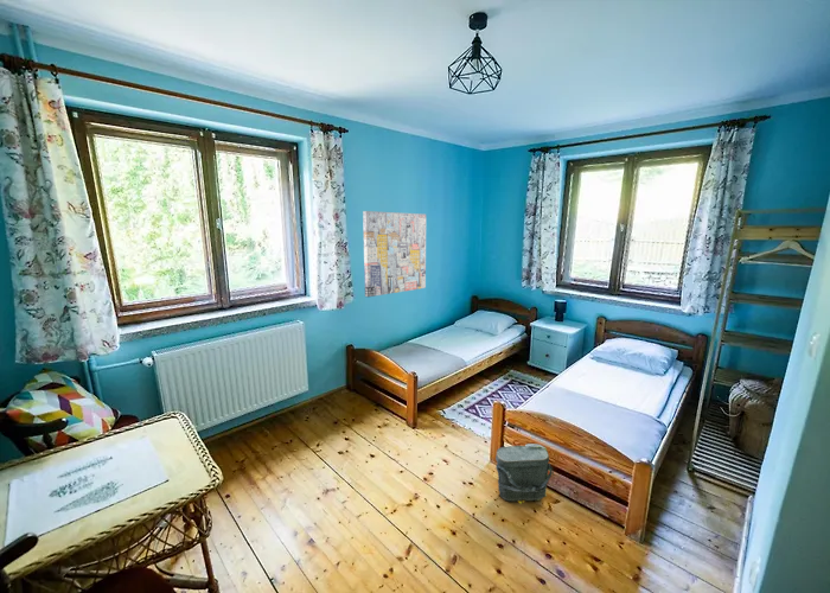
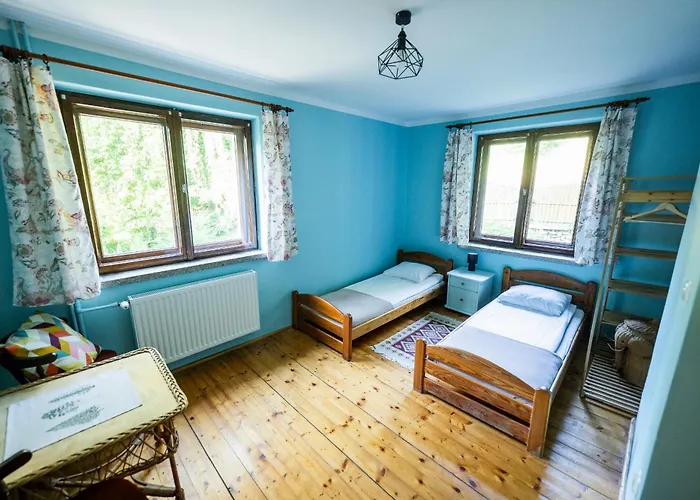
- bag (523, 474)
- wall art (396, 253)
